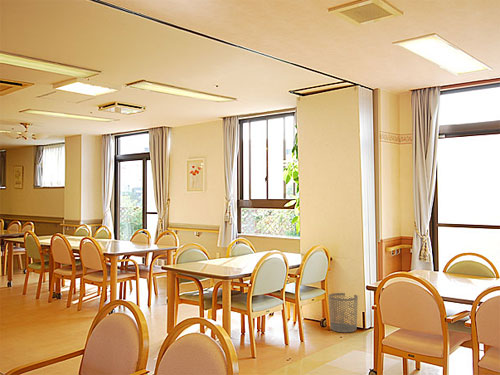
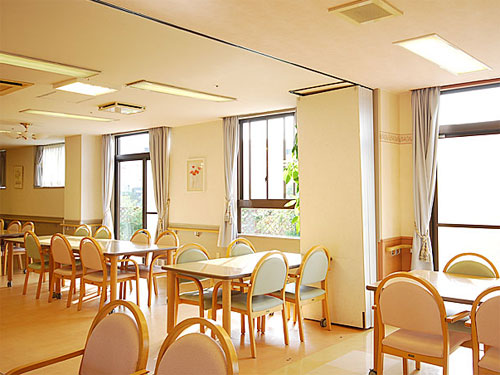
- waste bin (343, 312)
